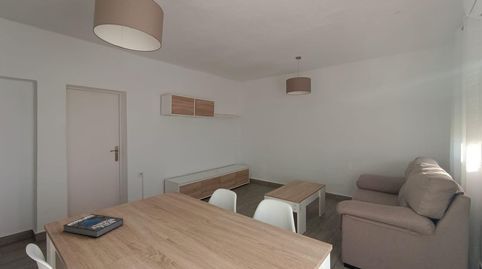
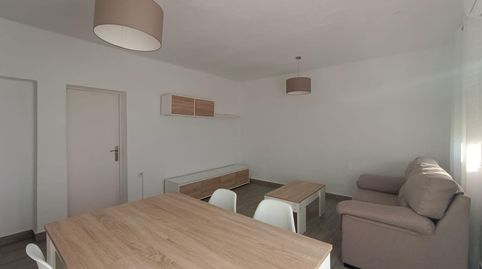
- book (94, 224)
